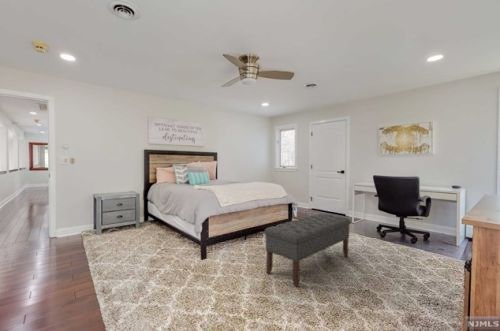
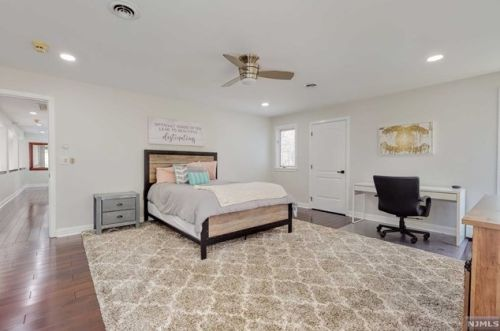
- bench (310, 242)
